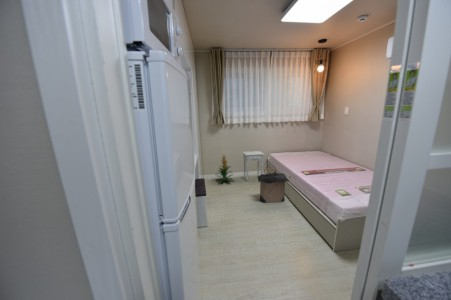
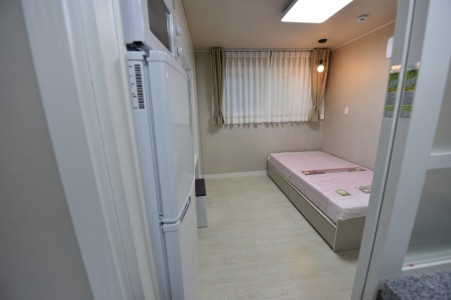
- nightstand (257, 163)
- laundry hamper (272, 183)
- indoor plant (224, 167)
